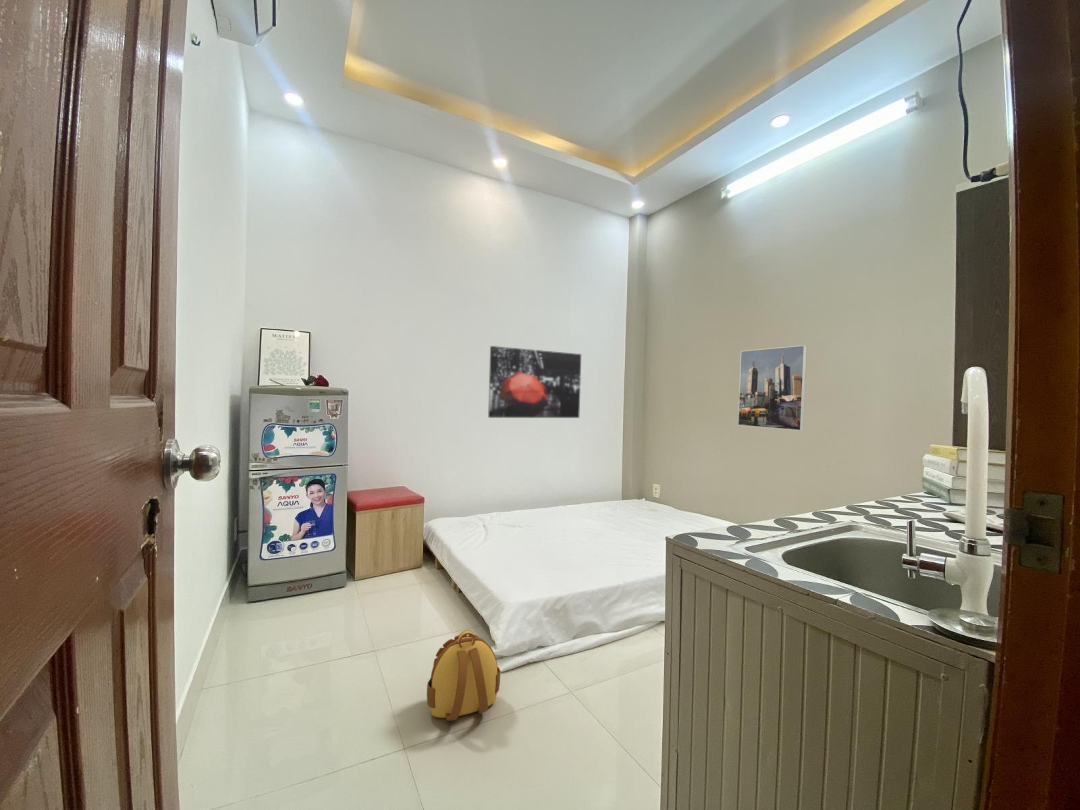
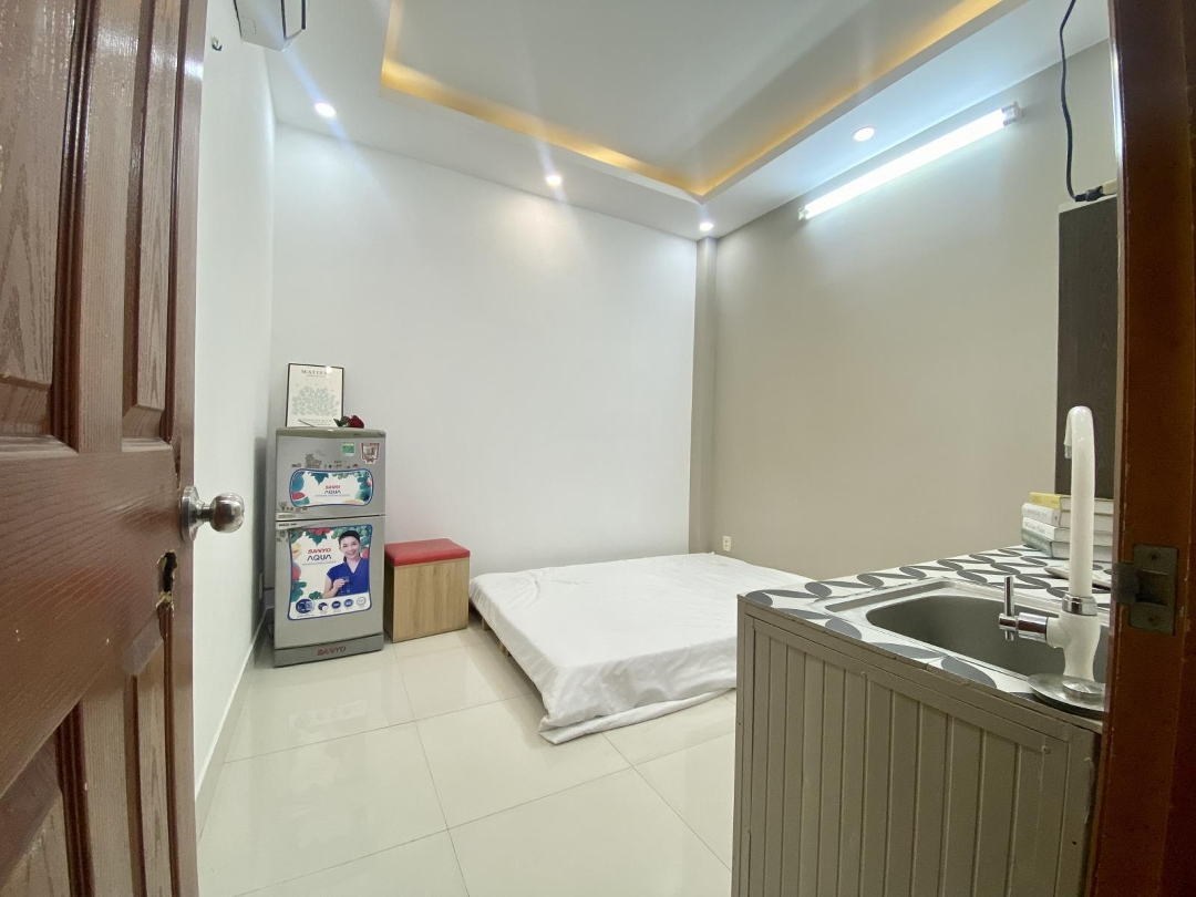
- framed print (770, 388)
- wall art (537, 384)
- backpack (465, 669)
